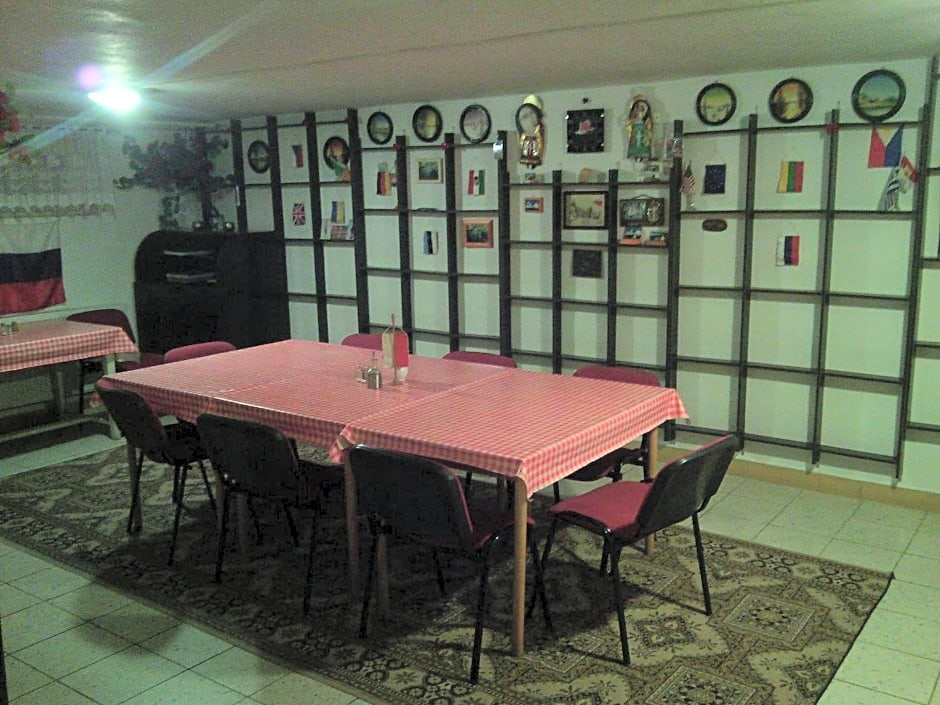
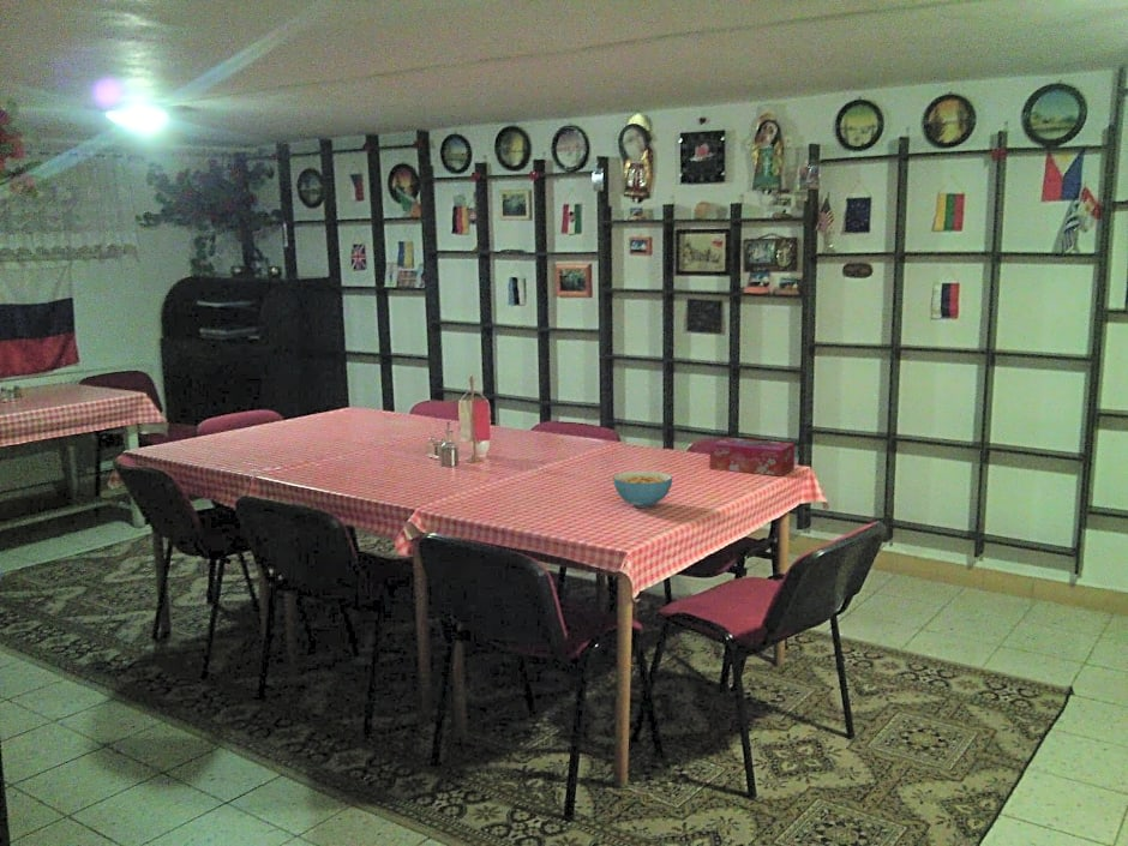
+ cereal bowl (642, 491)
+ tissue box (751, 456)
